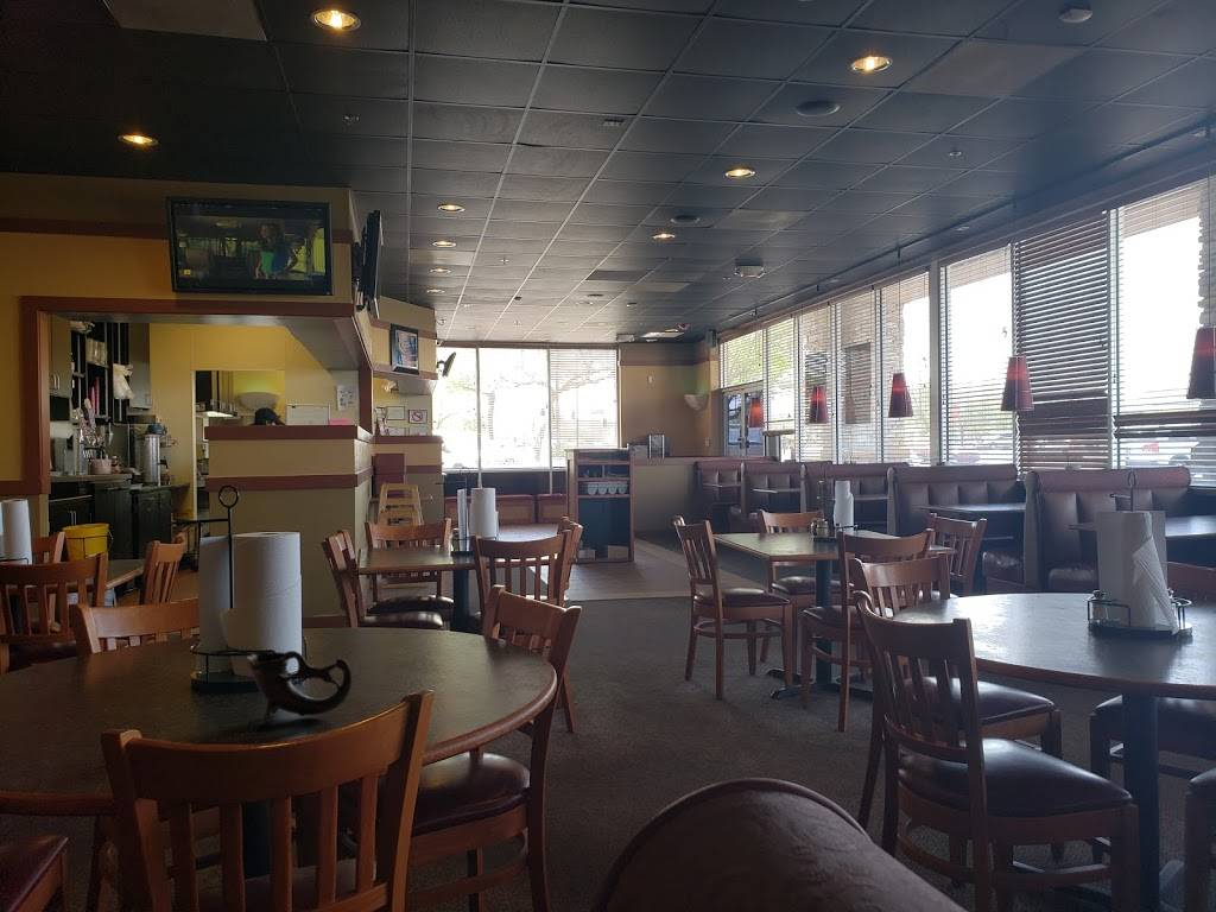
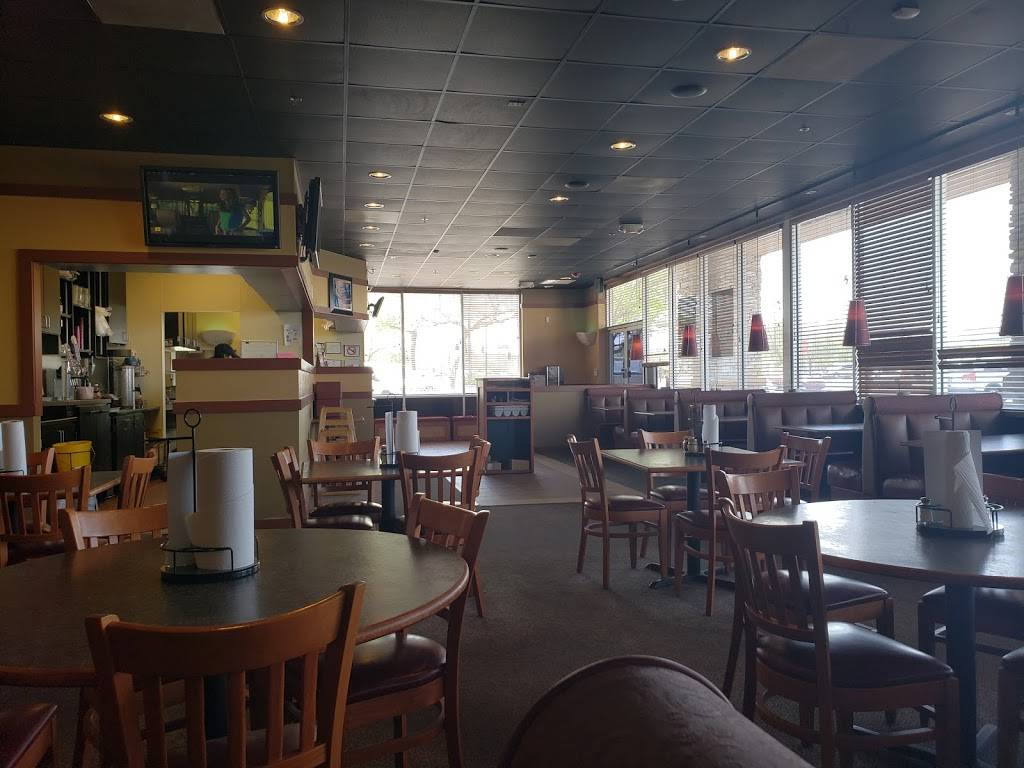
- cup (300, 678)
